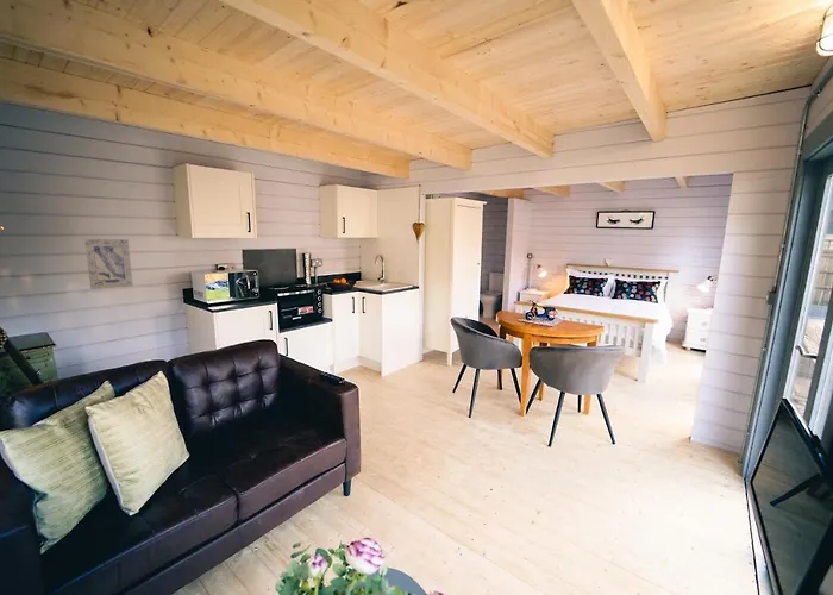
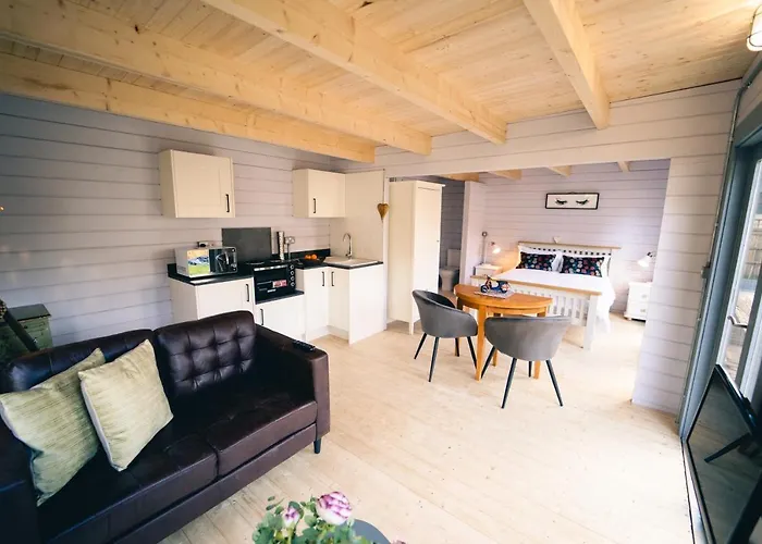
- wall art (109, 263)
